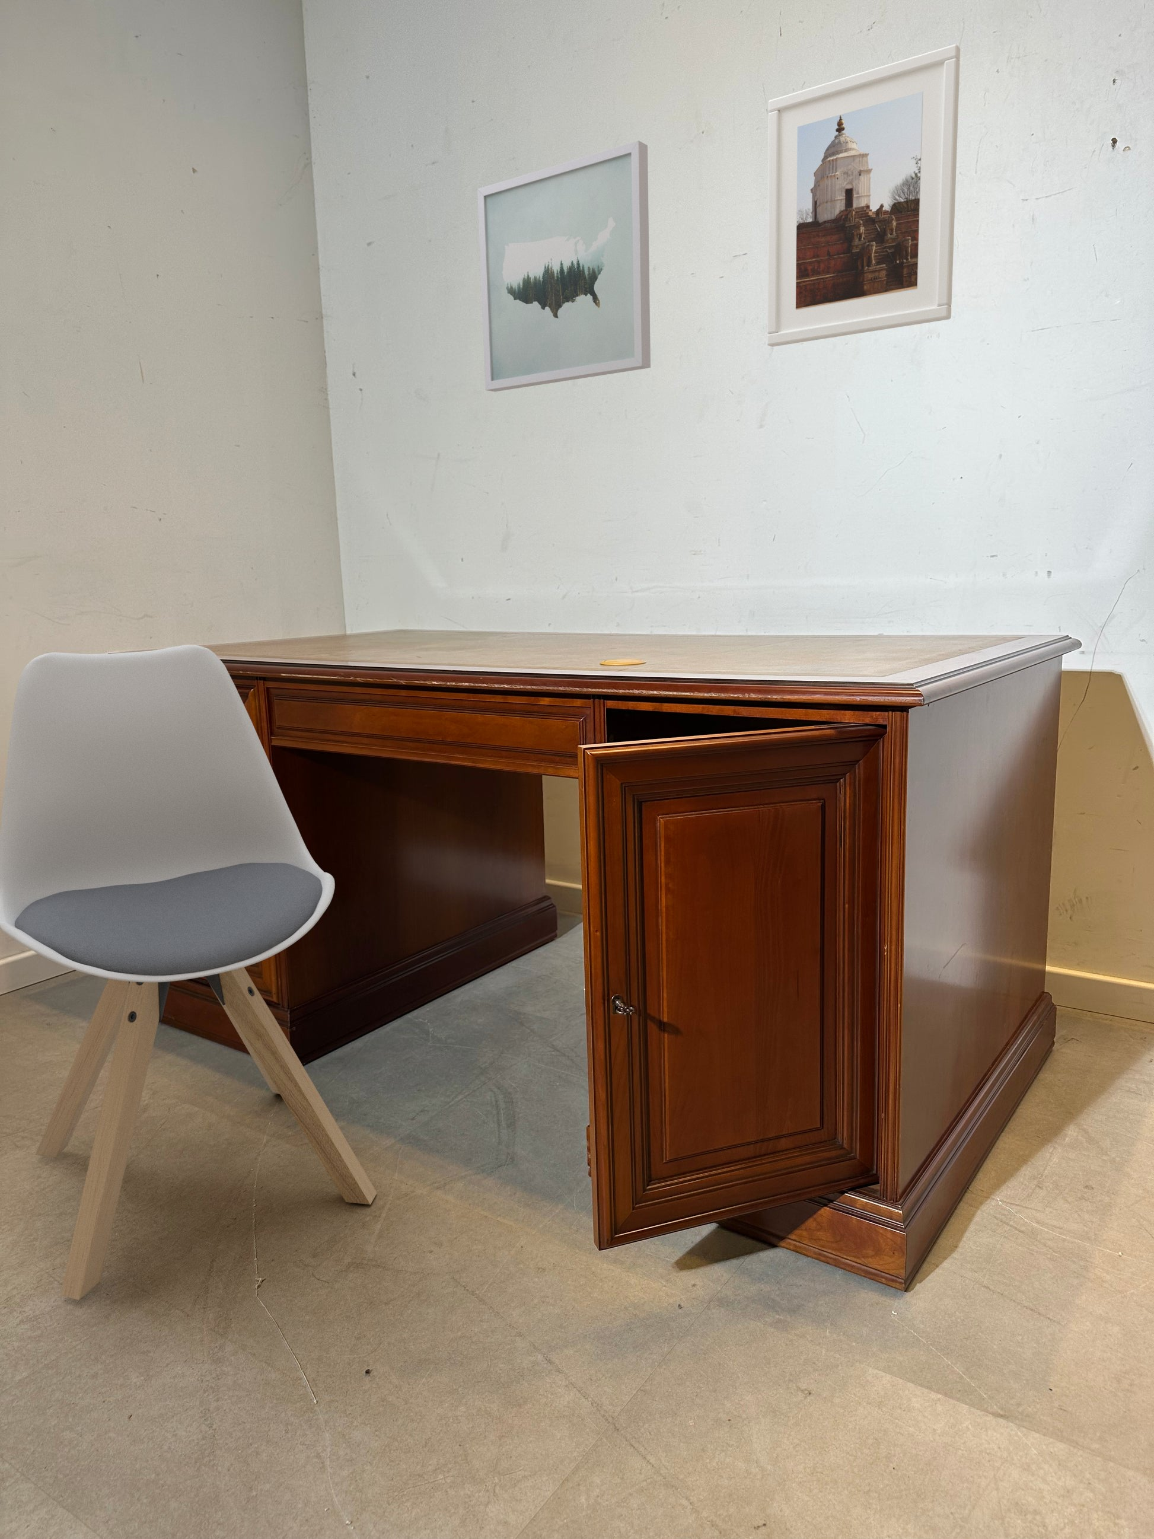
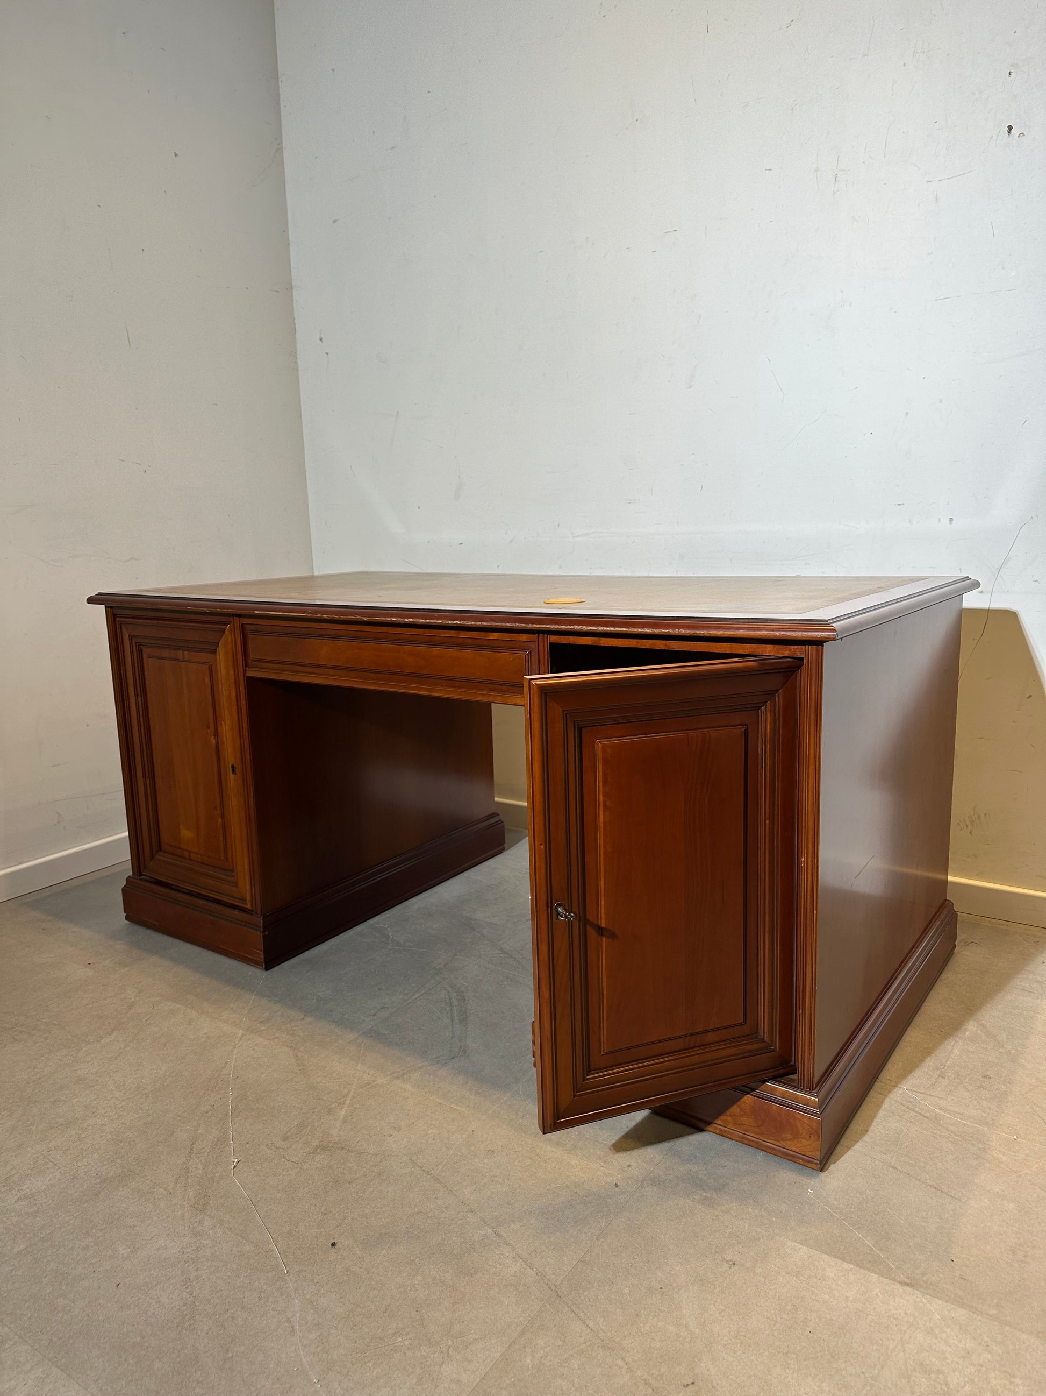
- chair (172, 923)
- wall art (561, 275)
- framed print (857, 206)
